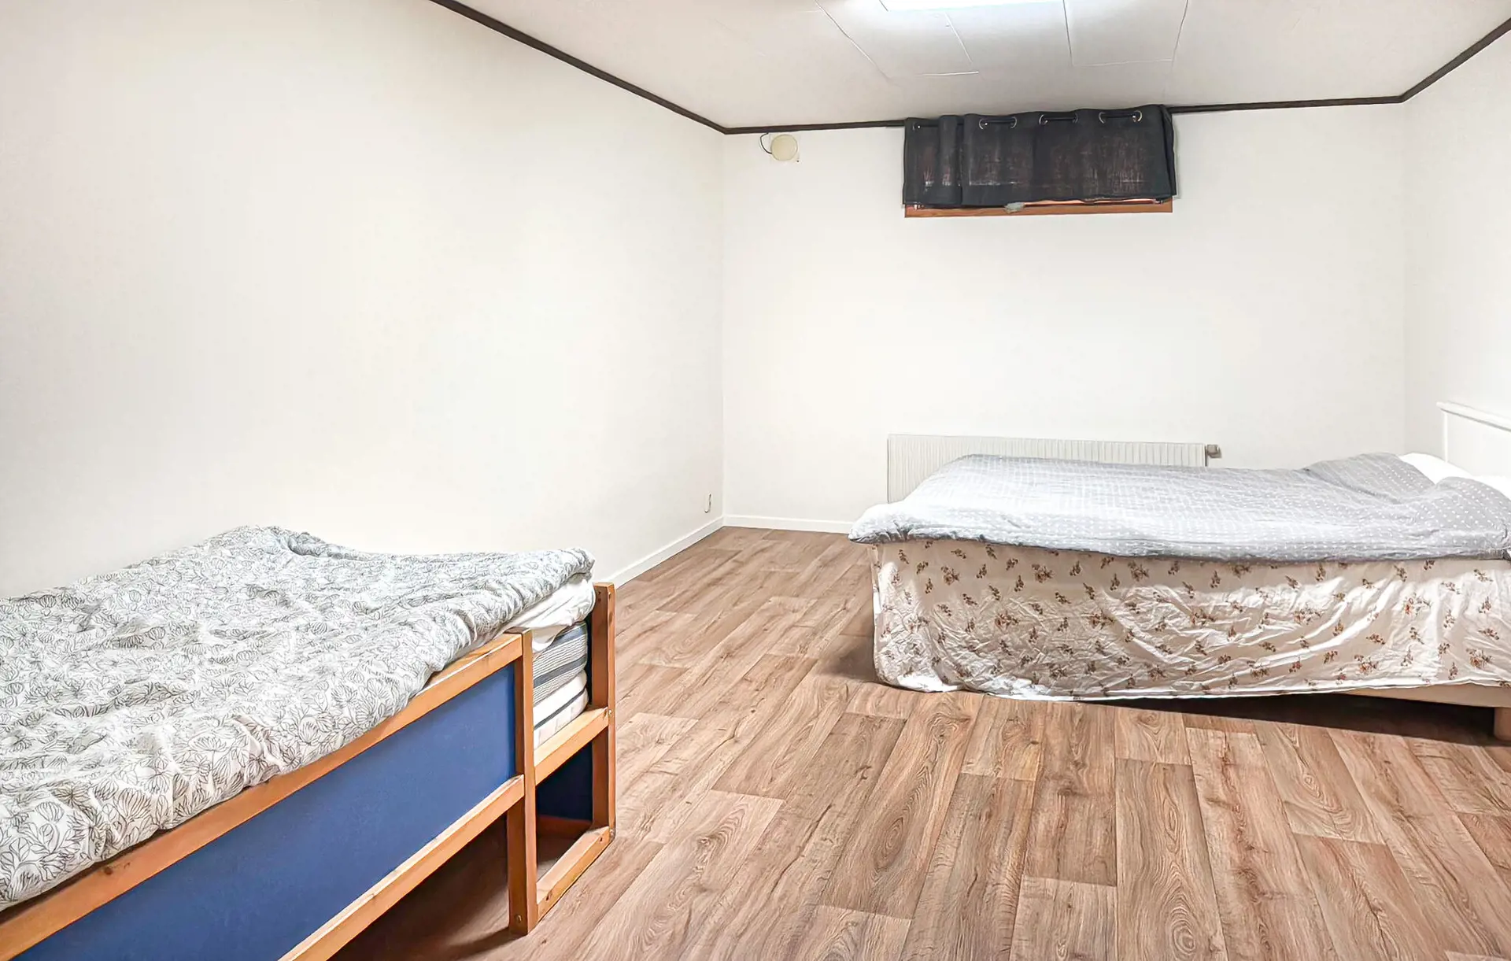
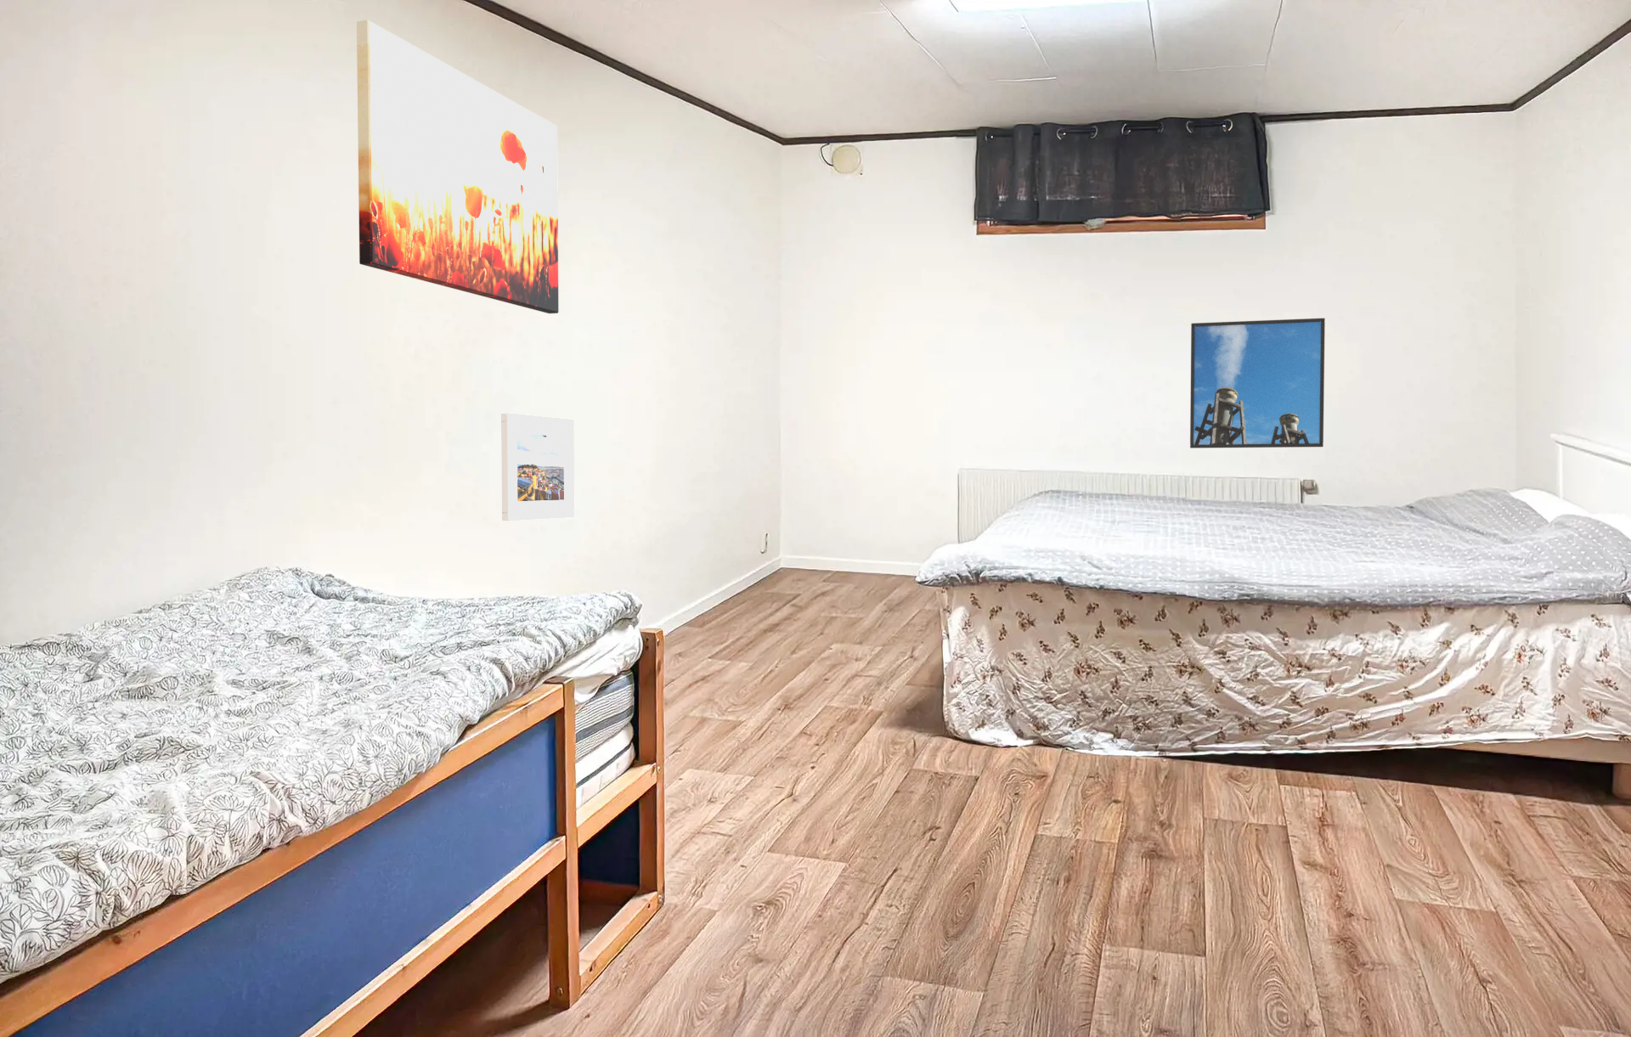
+ wall art (471, 186)
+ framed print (1255, 384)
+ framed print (540, 467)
